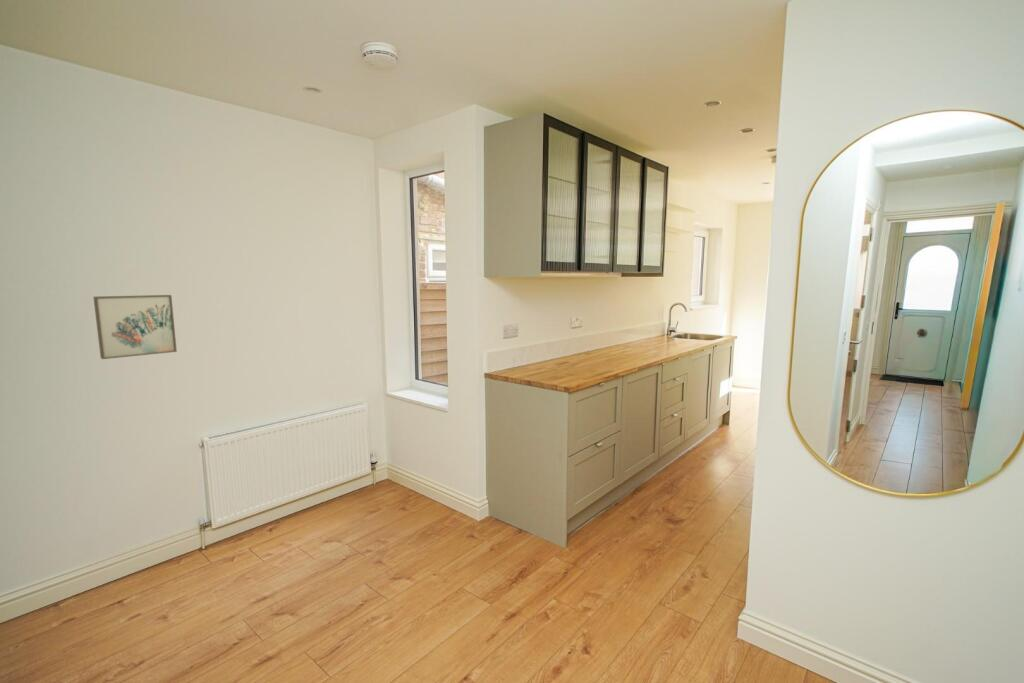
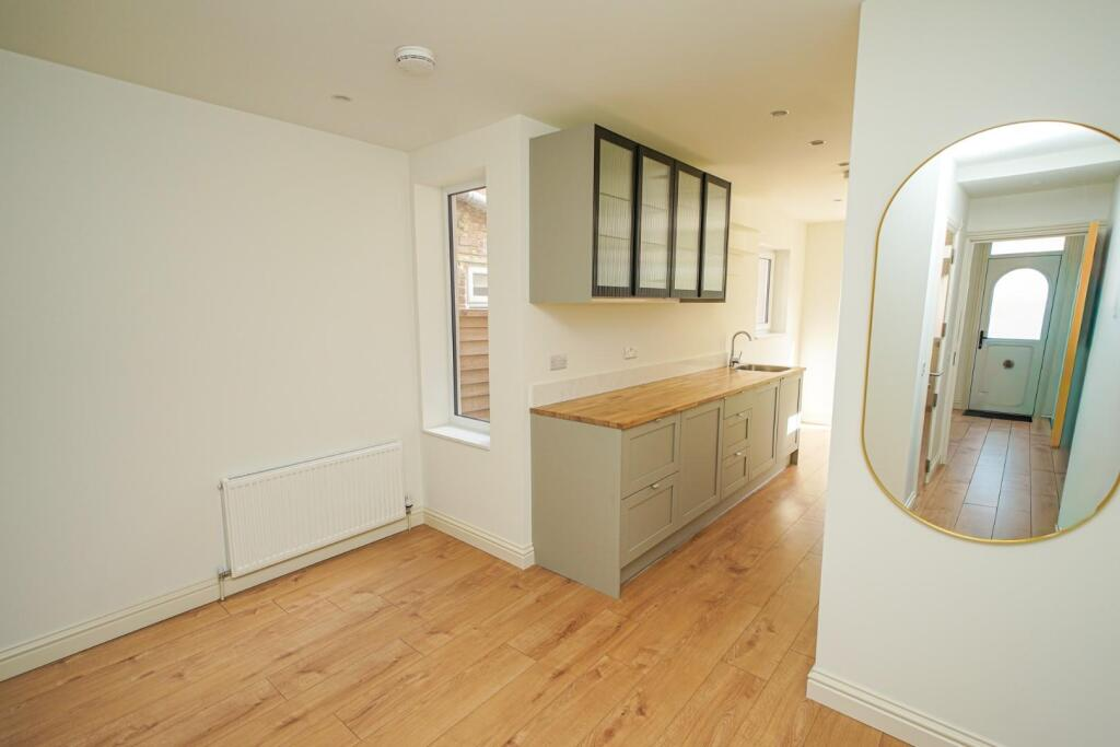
- wall art (137, 325)
